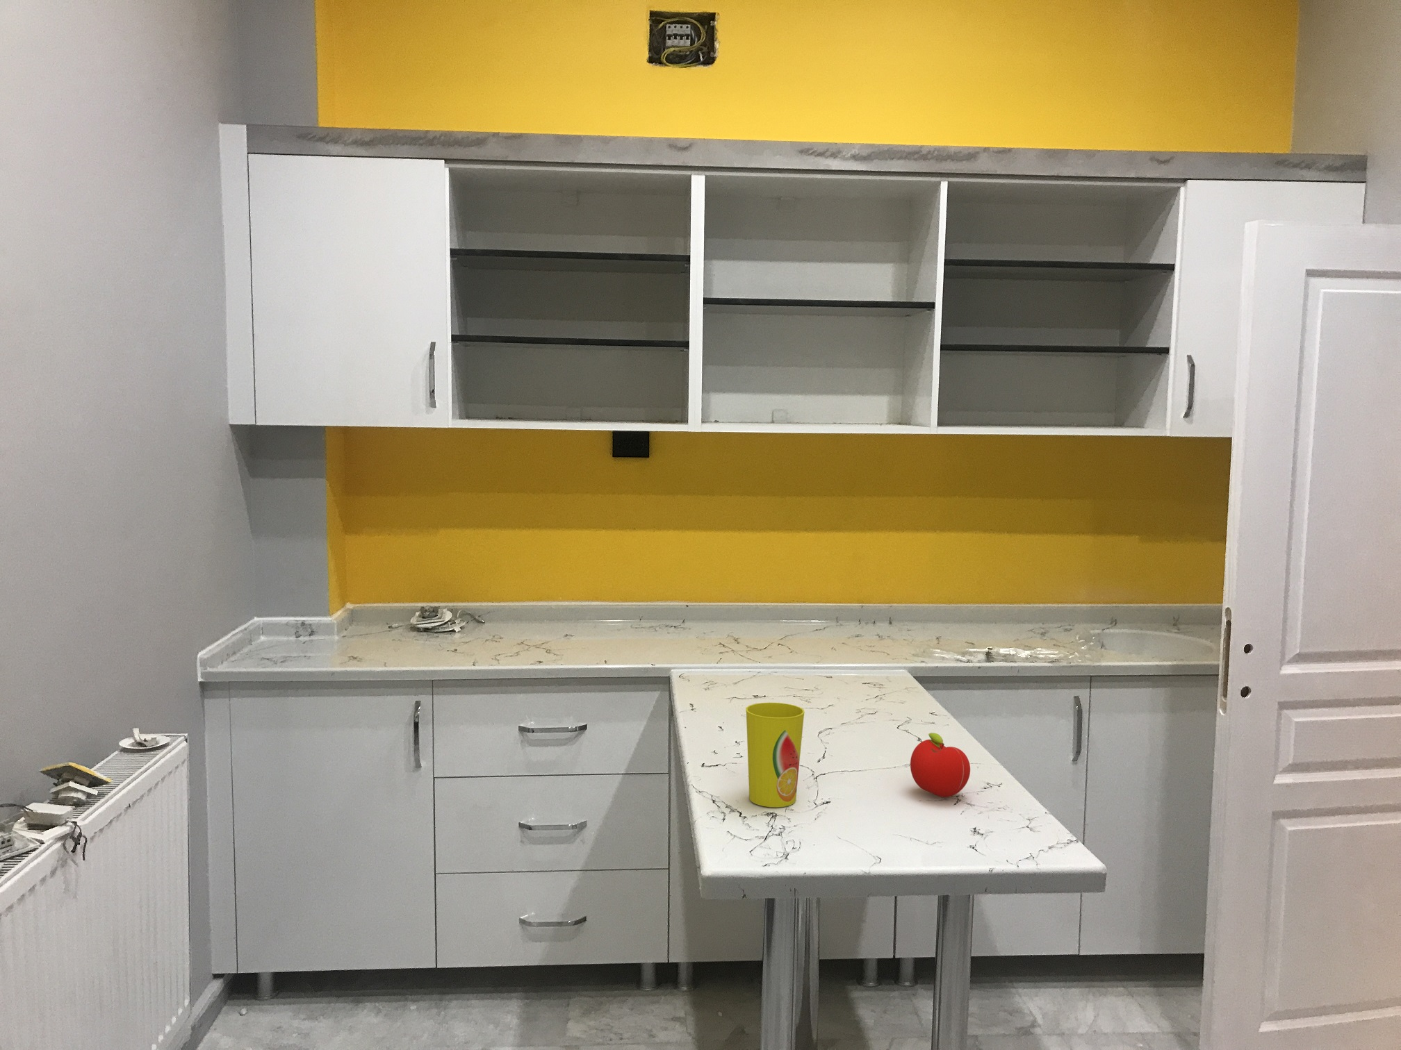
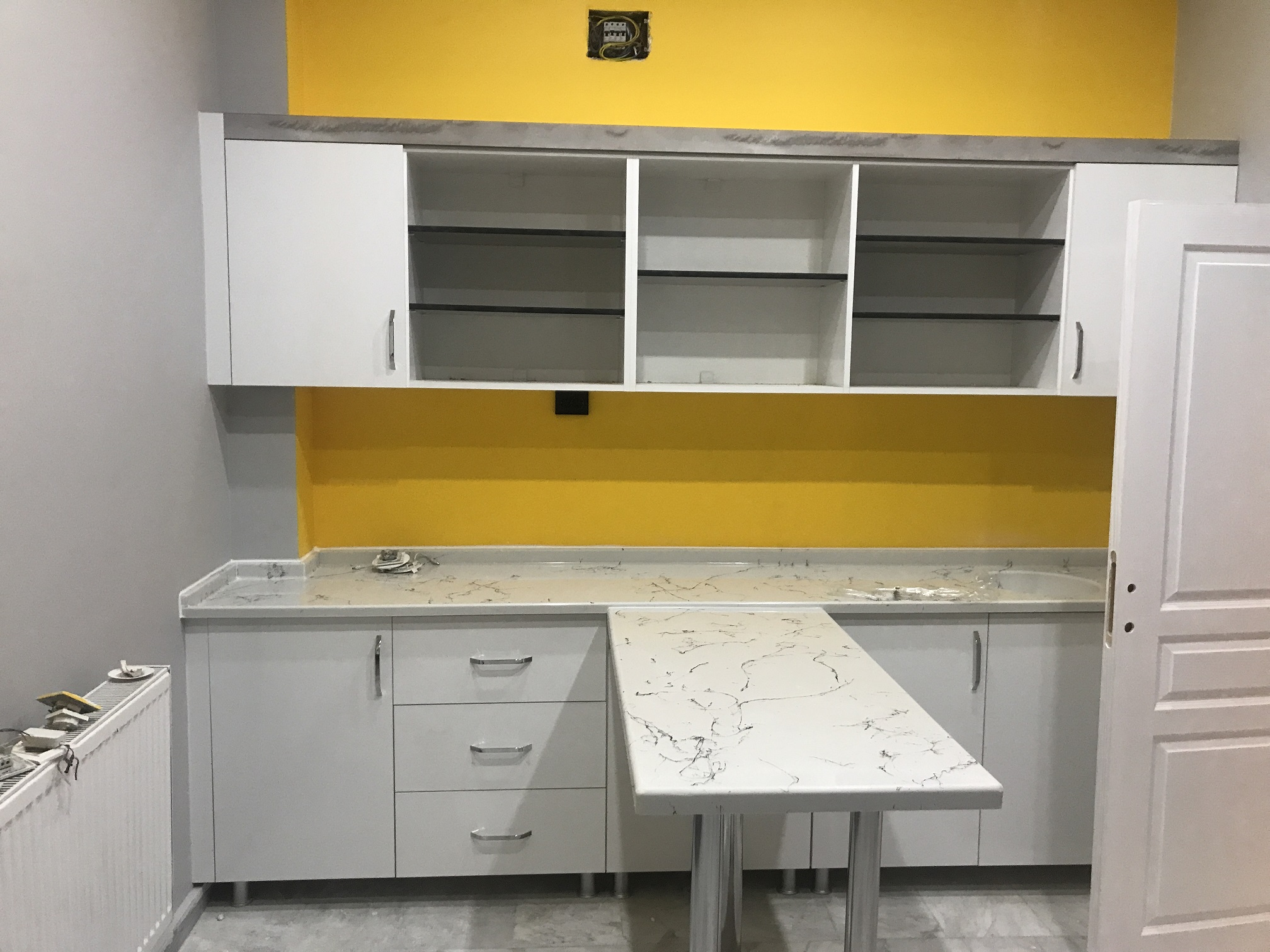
- fruit (940, 764)
- cup (773, 754)
